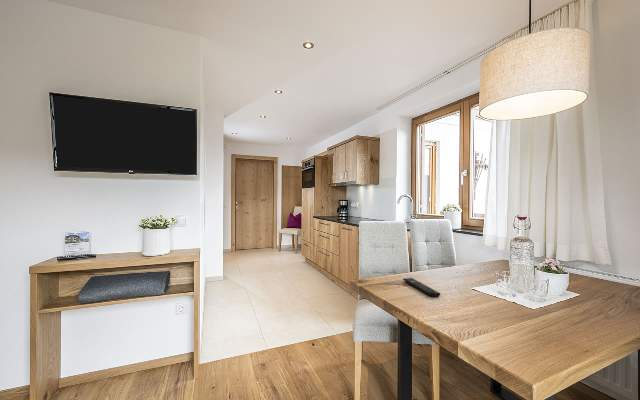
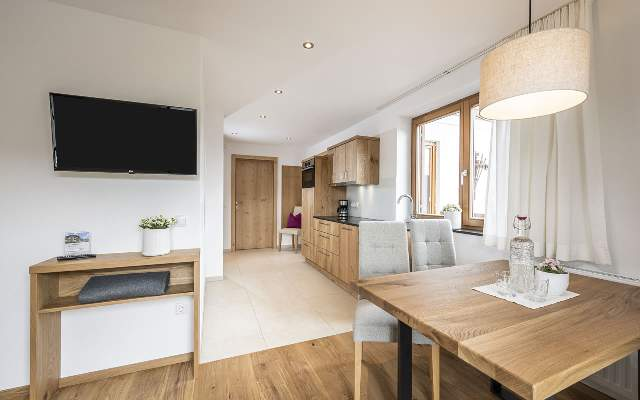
- remote control (420, 286)
